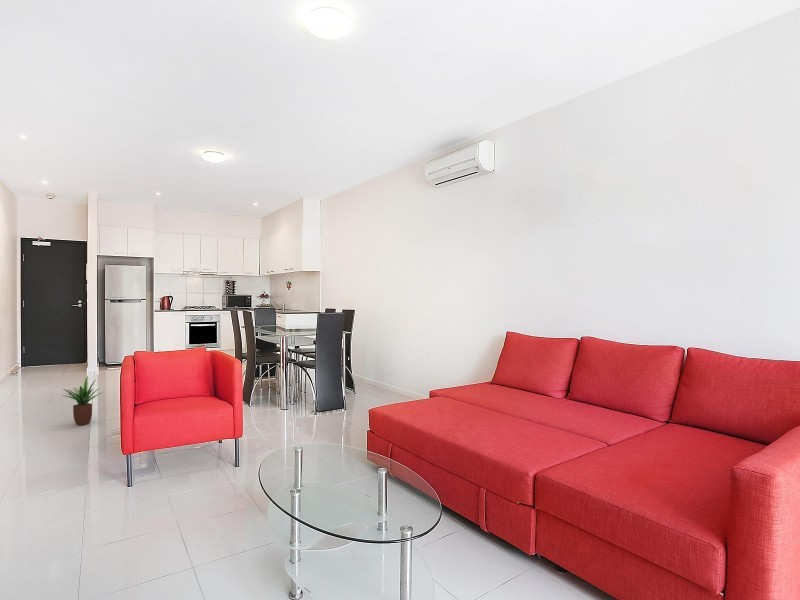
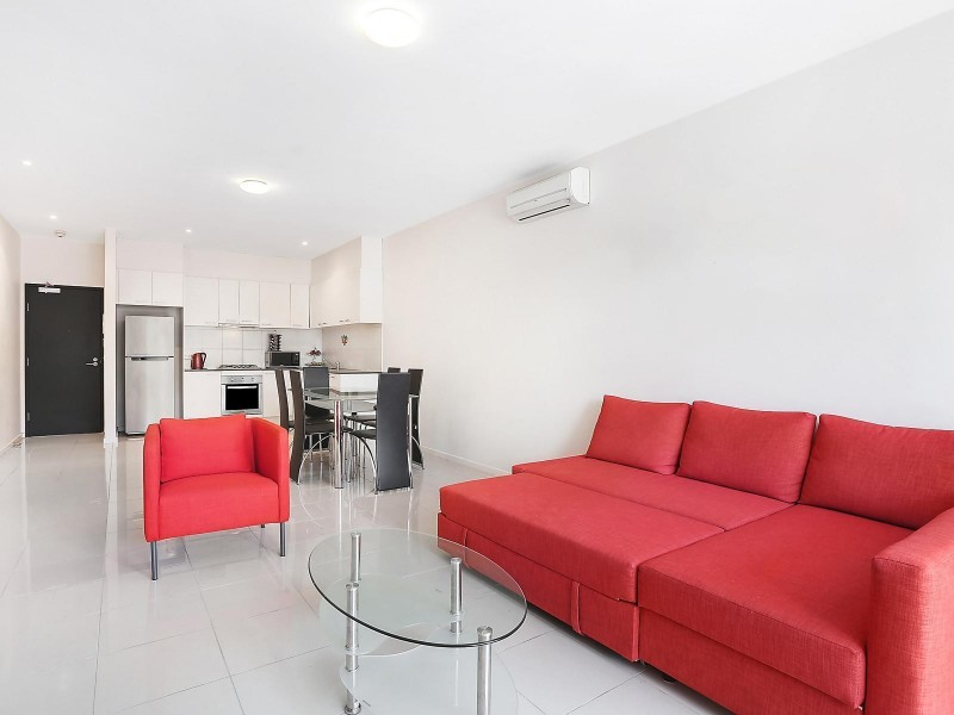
- potted plant (83, 400)
